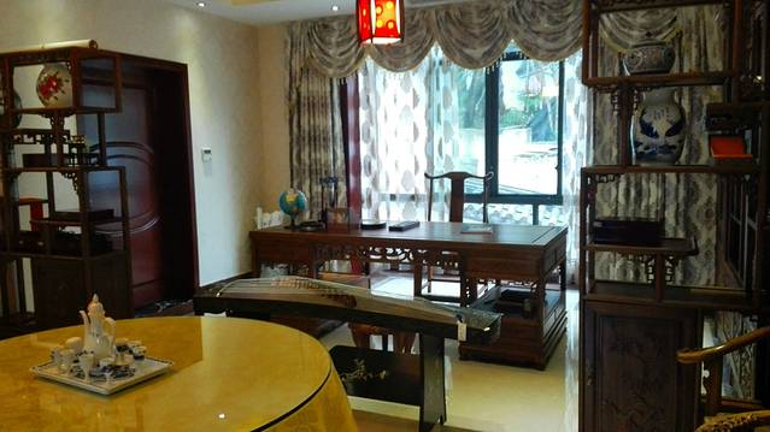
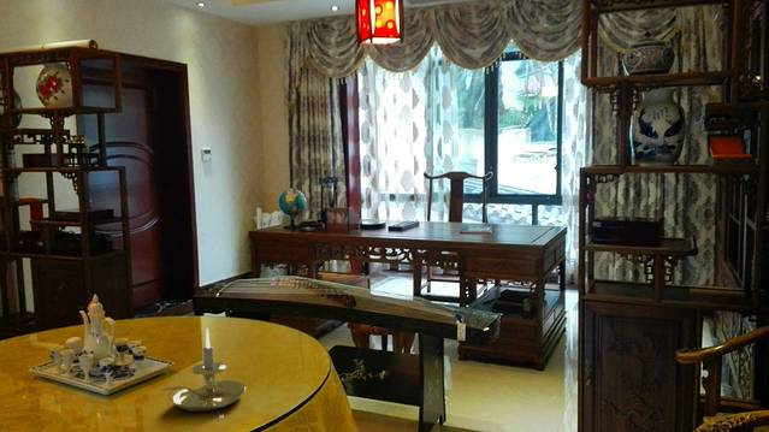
+ candle holder (203, 366)
